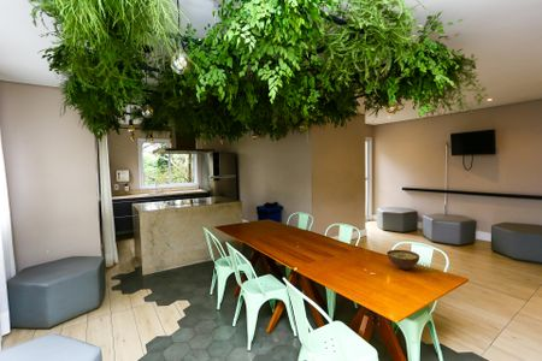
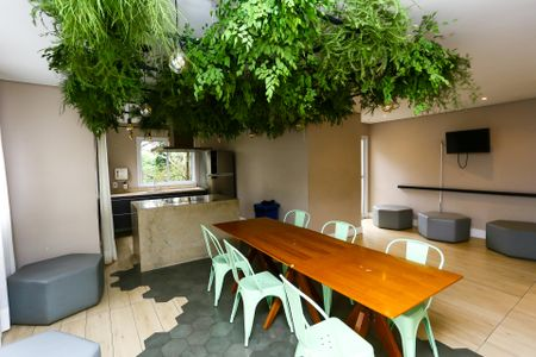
- bowl (402, 260)
